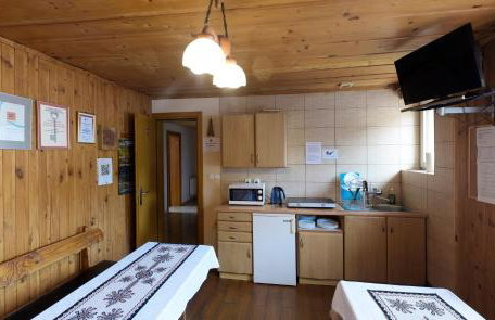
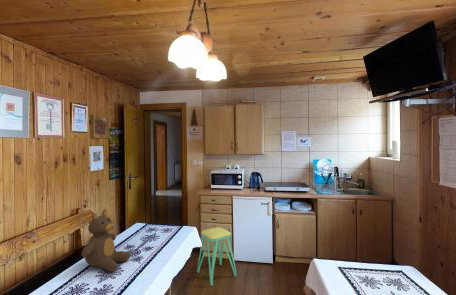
+ stool (216, 252)
+ teddy bear (107, 238)
